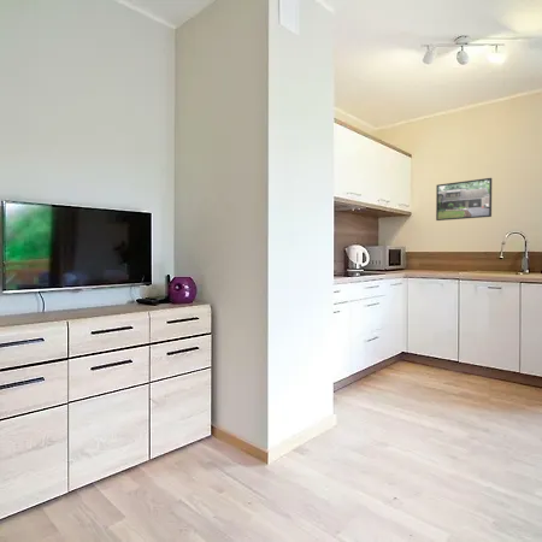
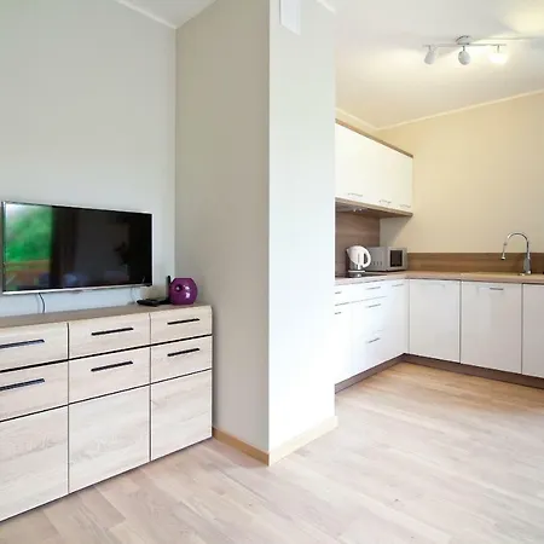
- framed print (463, 200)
